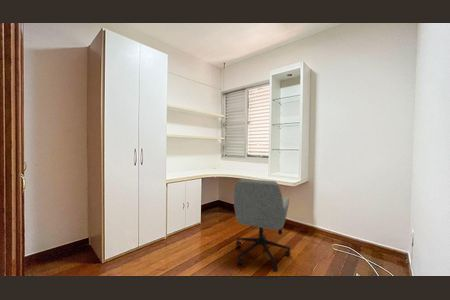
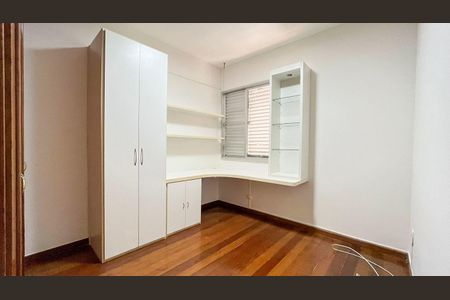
- office chair (261, 215)
